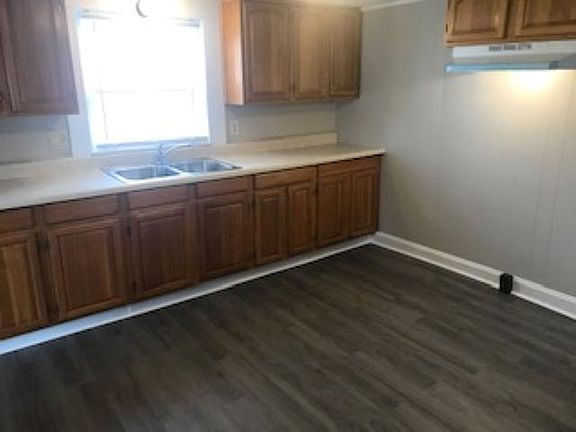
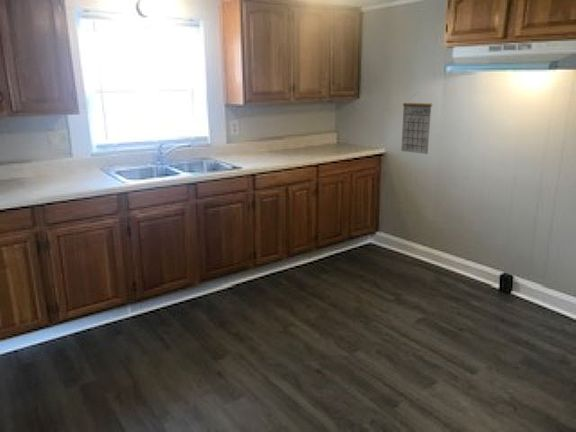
+ calendar (416, 122)
